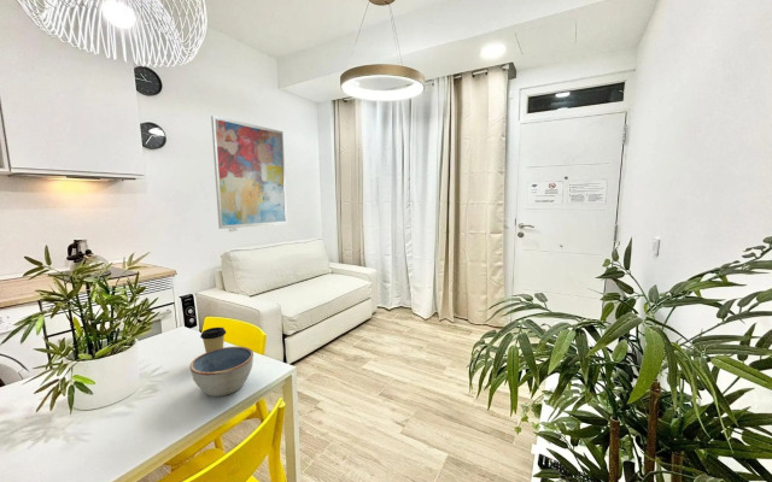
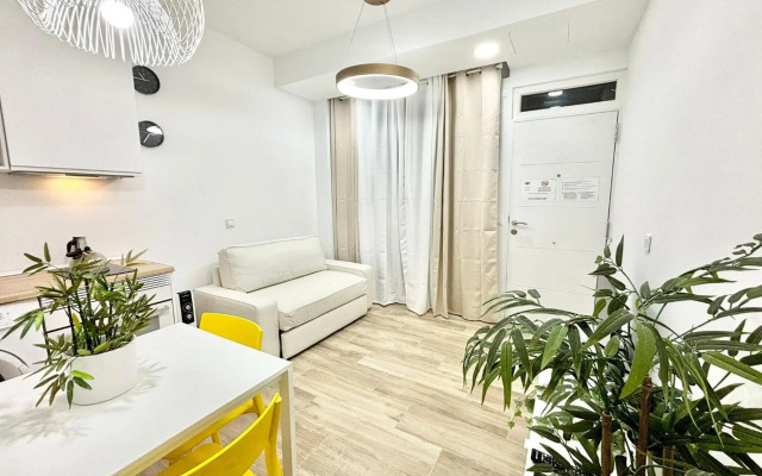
- bowl (223, 372)
- wall art (253, 176)
- coffee cup (214, 343)
